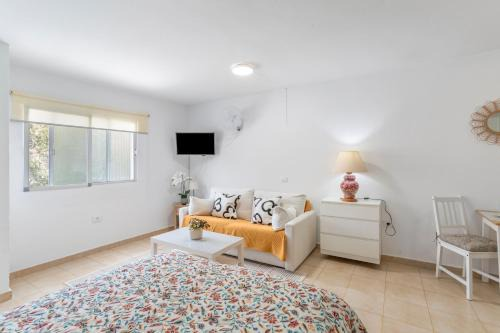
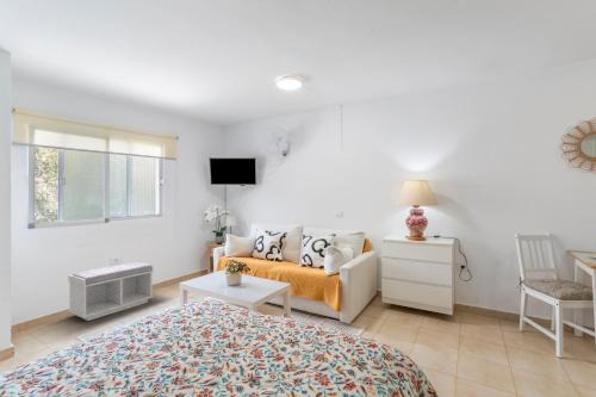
+ bench (113, 287)
